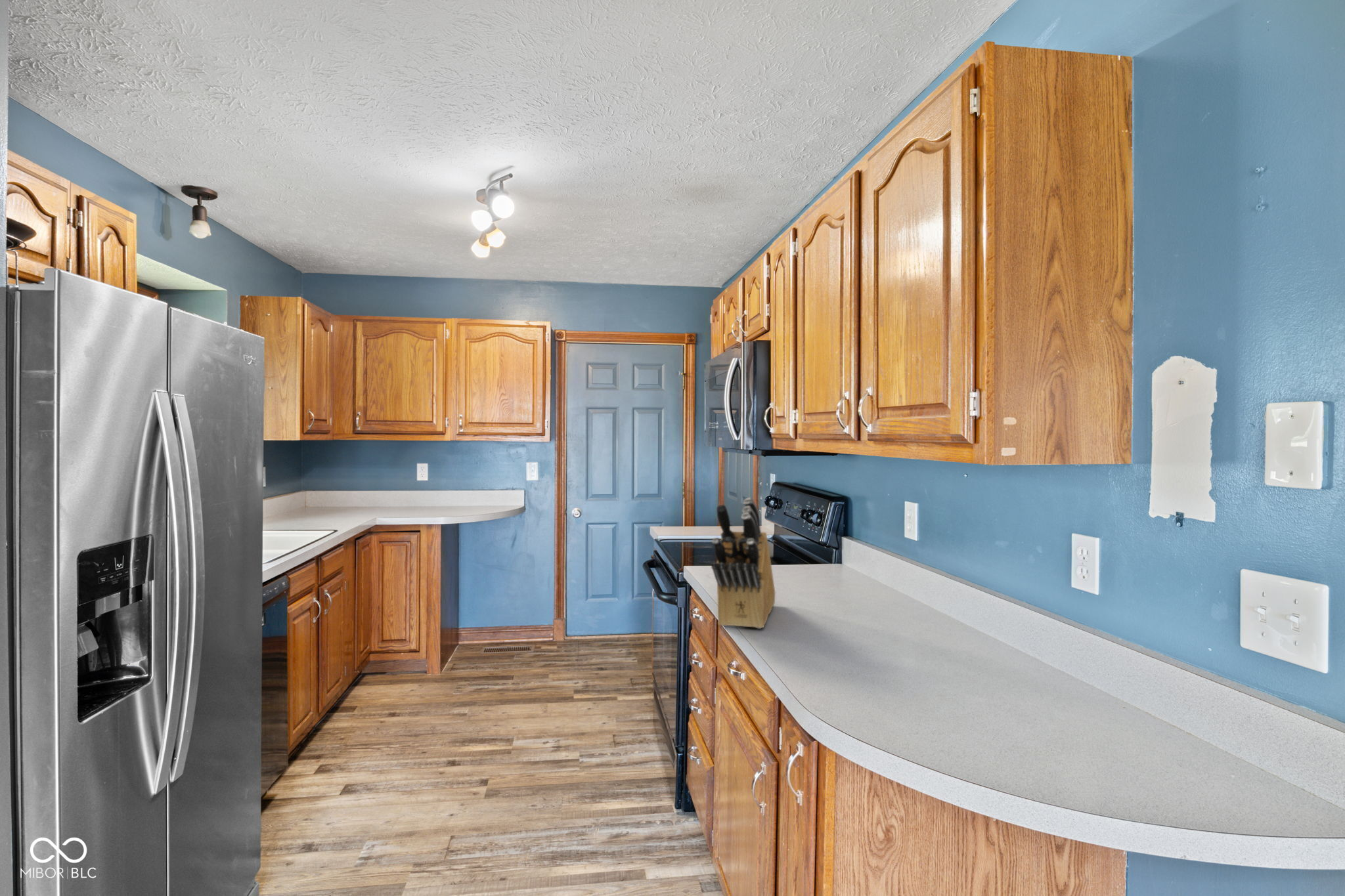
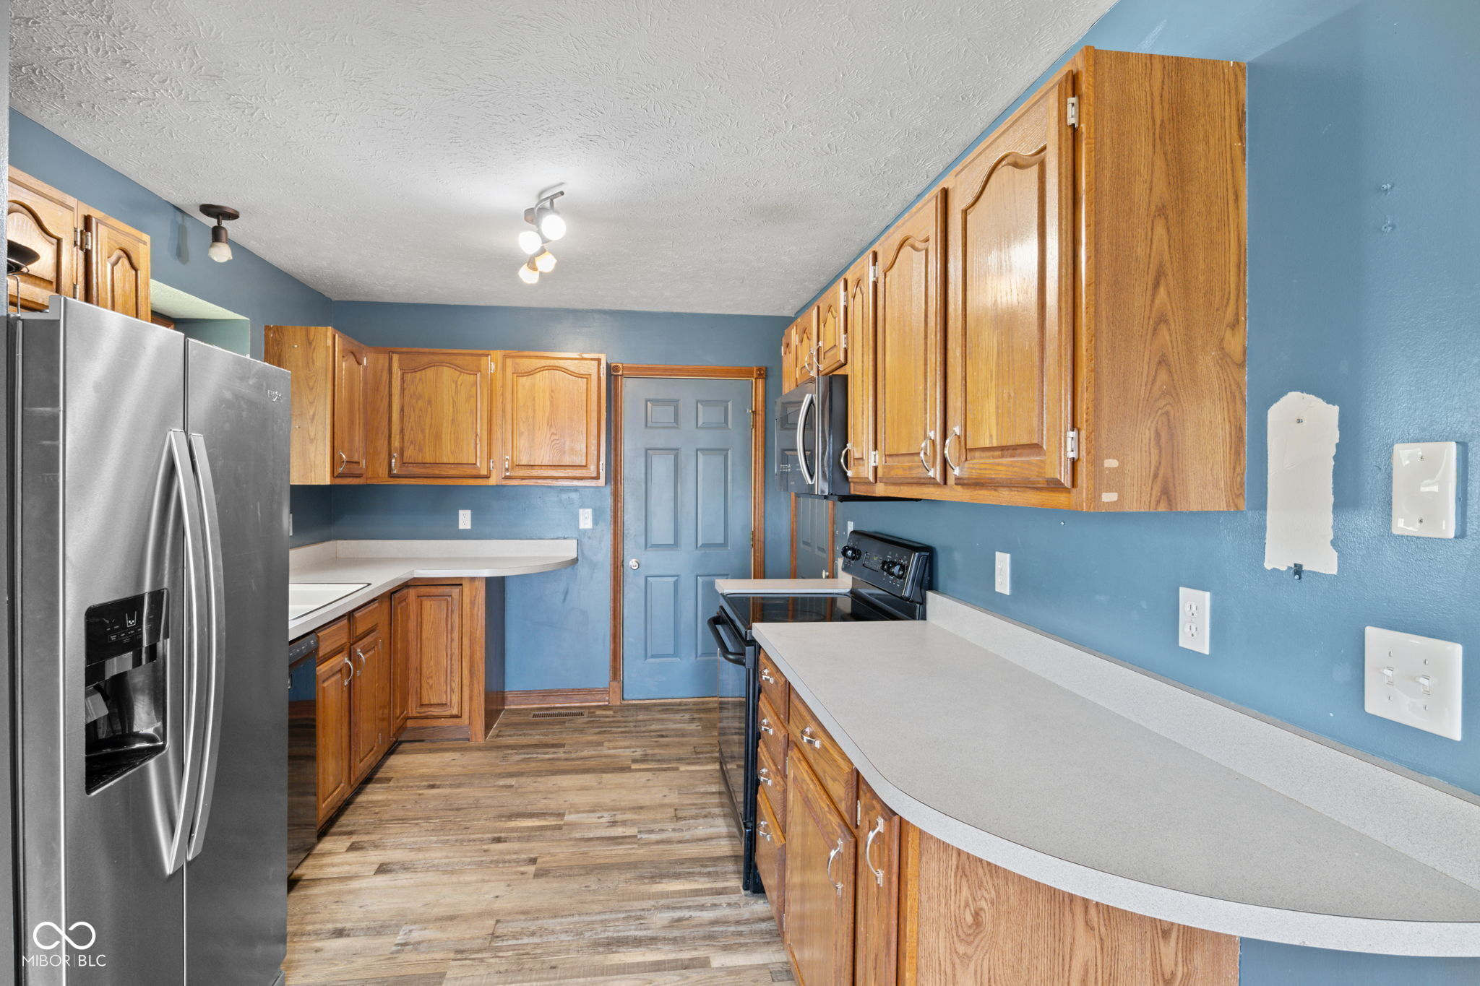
- knife block (745, 557)
